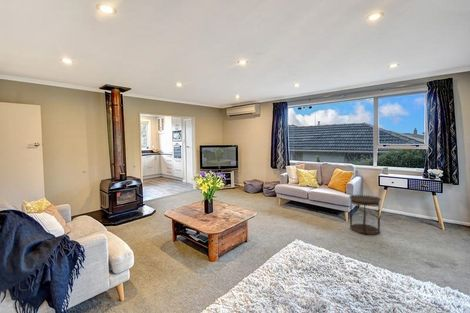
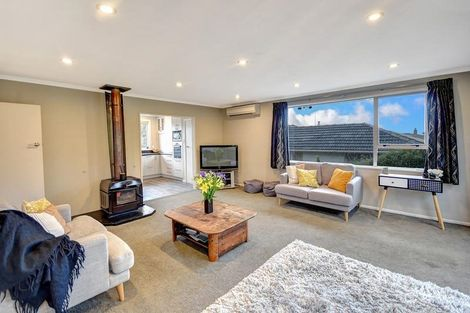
- side table (364, 213)
